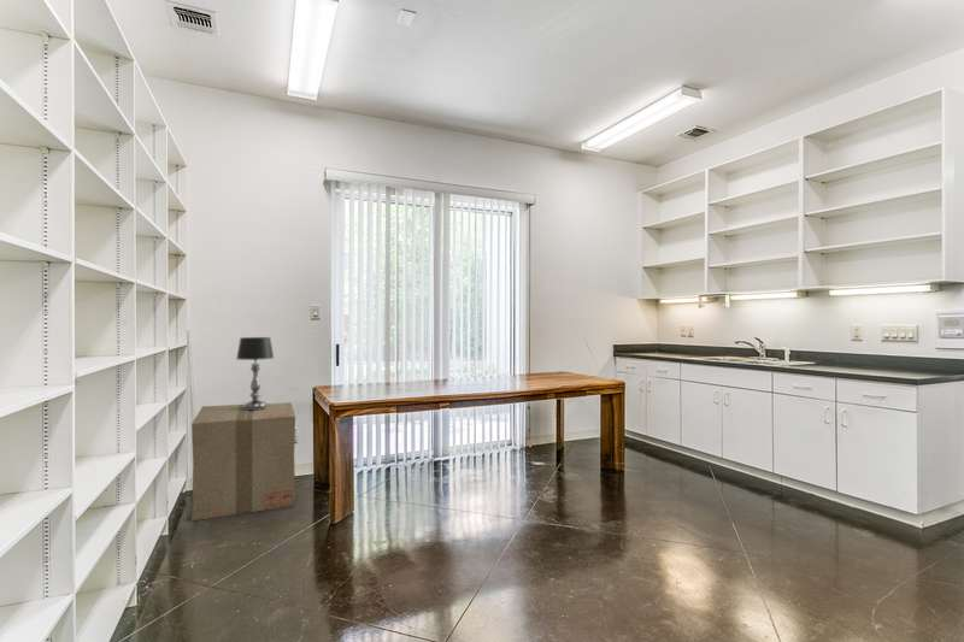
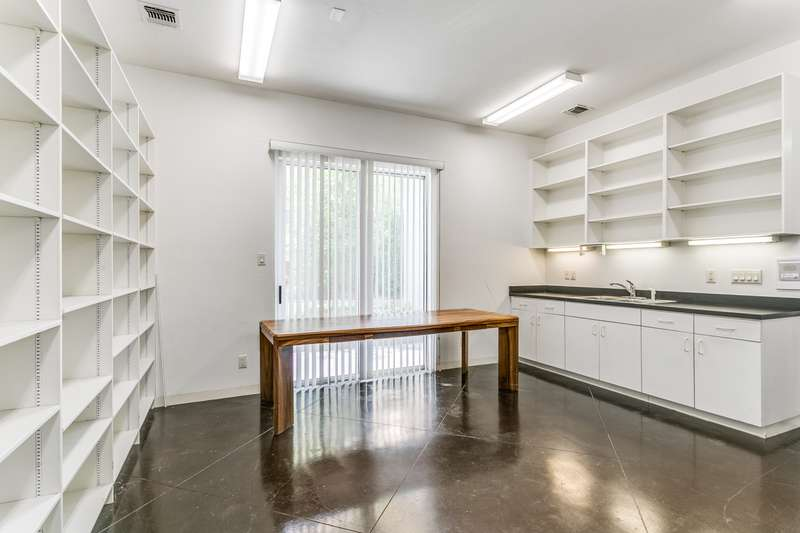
- table lamp (254, 372)
- cardboard box (246, 453)
